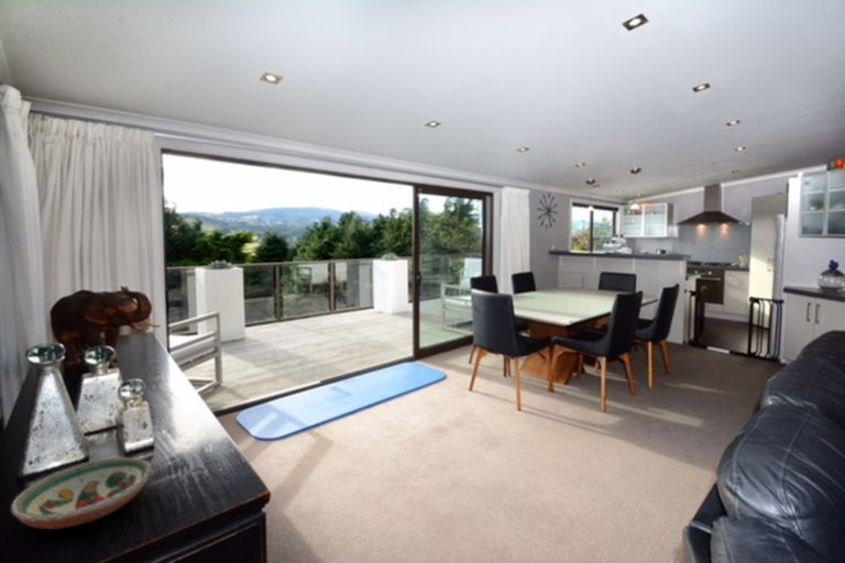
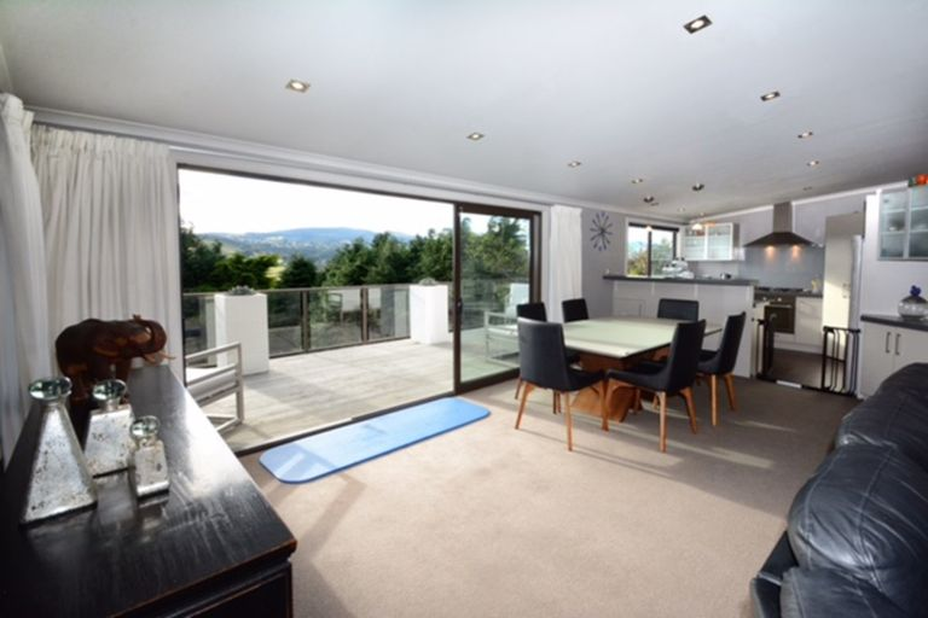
- decorative bowl (87, 496)
